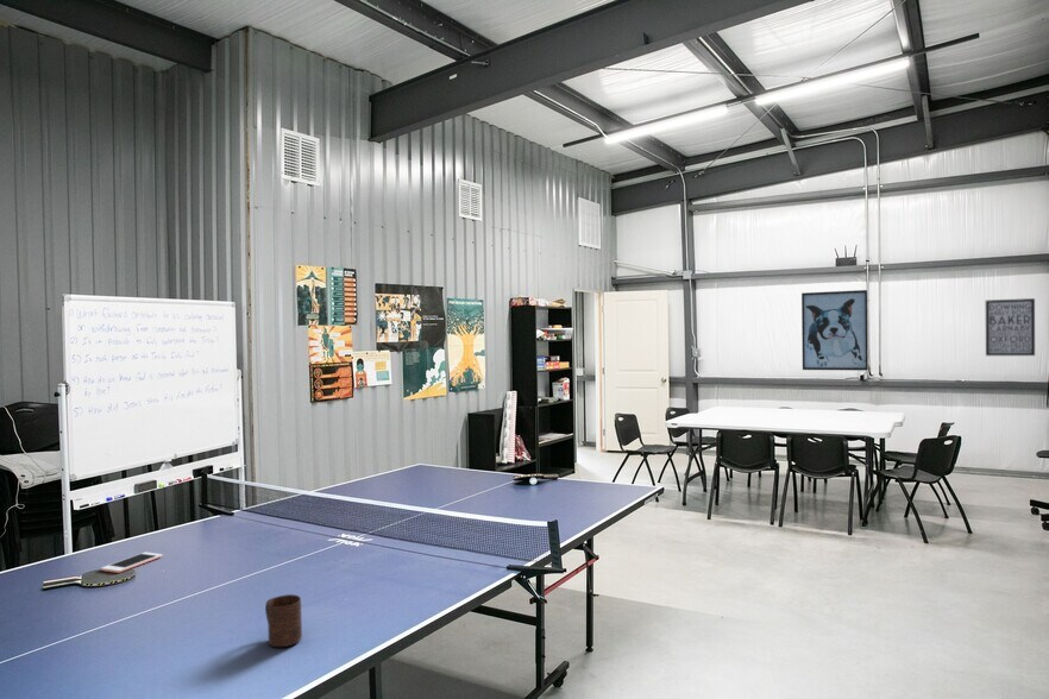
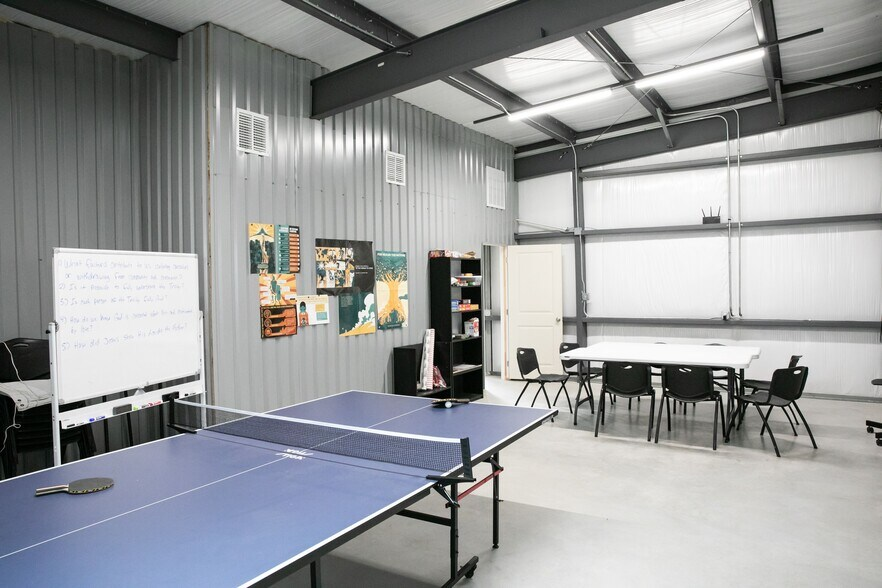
- cell phone (132, 561)
- cup (281, 619)
- wall art (834, 330)
- wall art (1010, 327)
